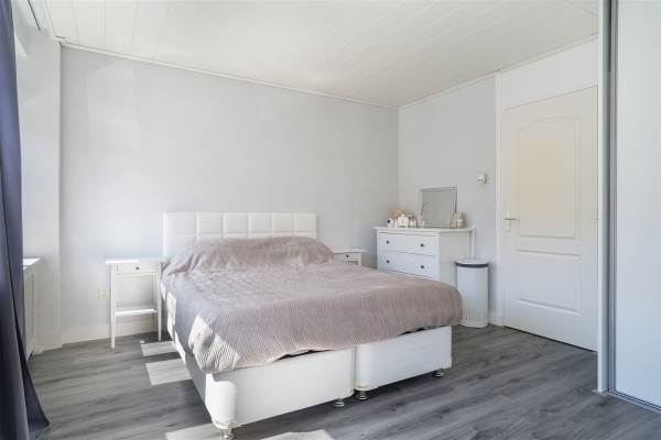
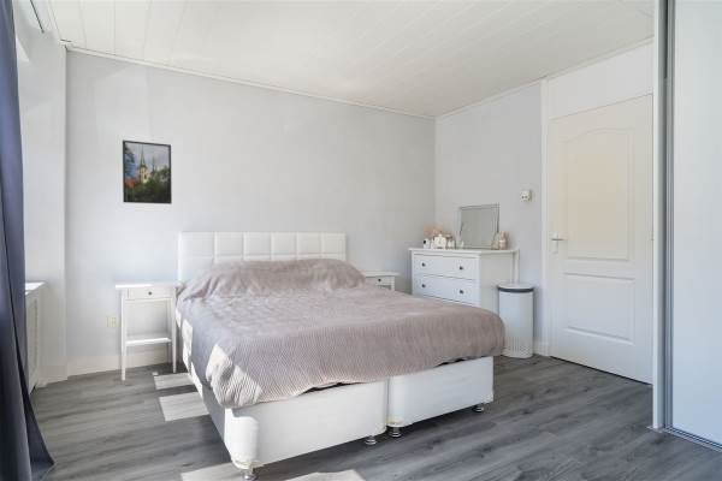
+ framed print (147, 172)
